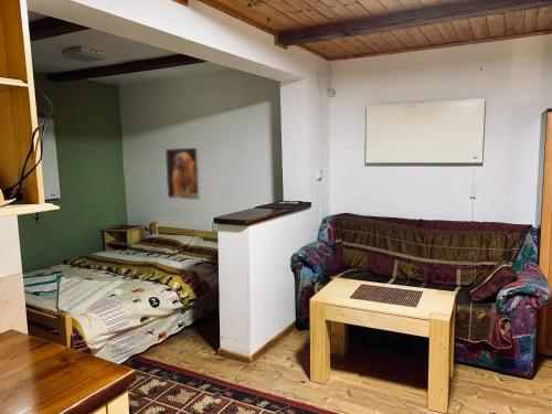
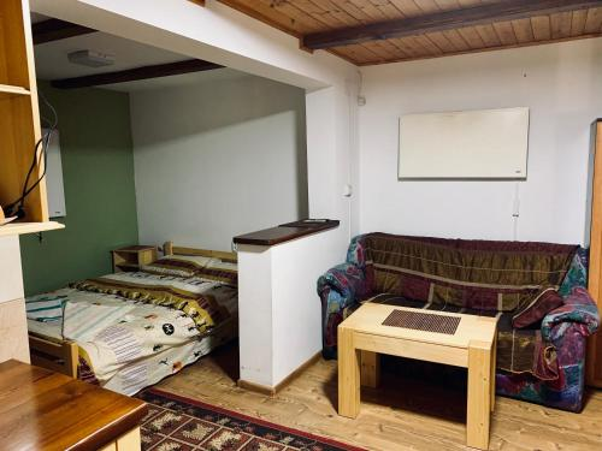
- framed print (182, 173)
